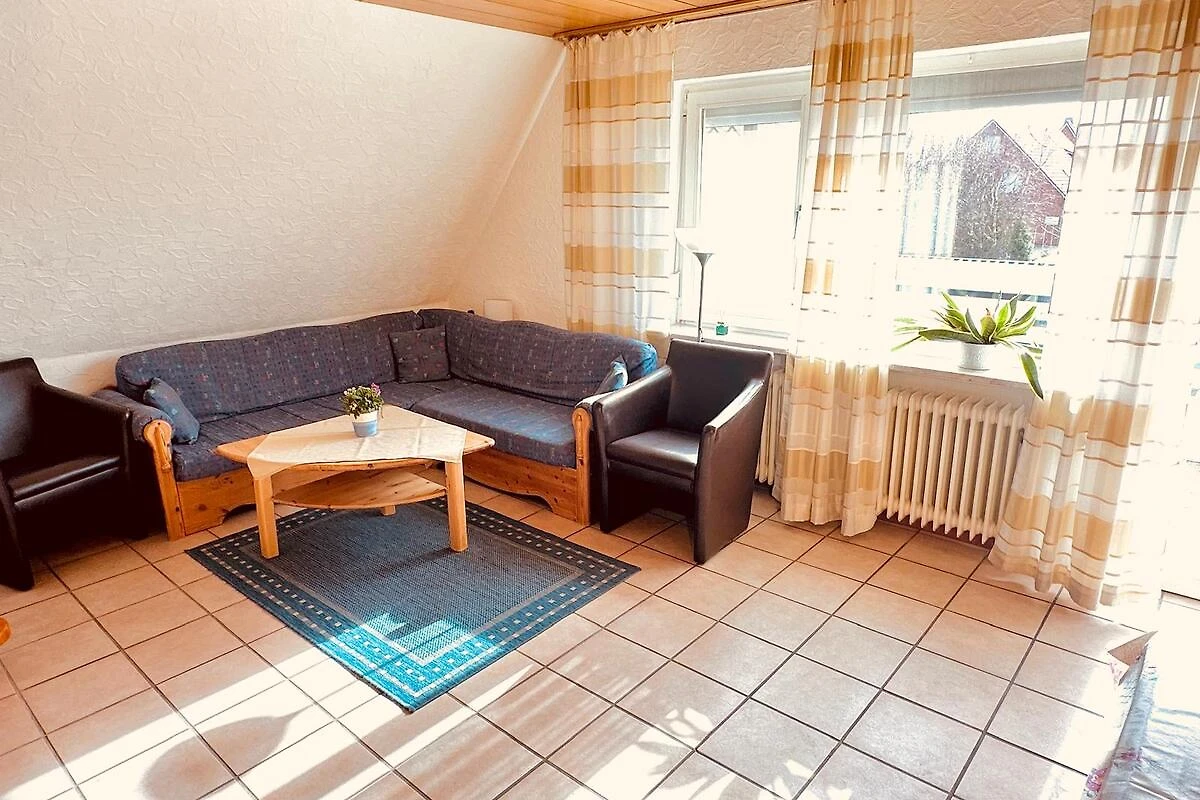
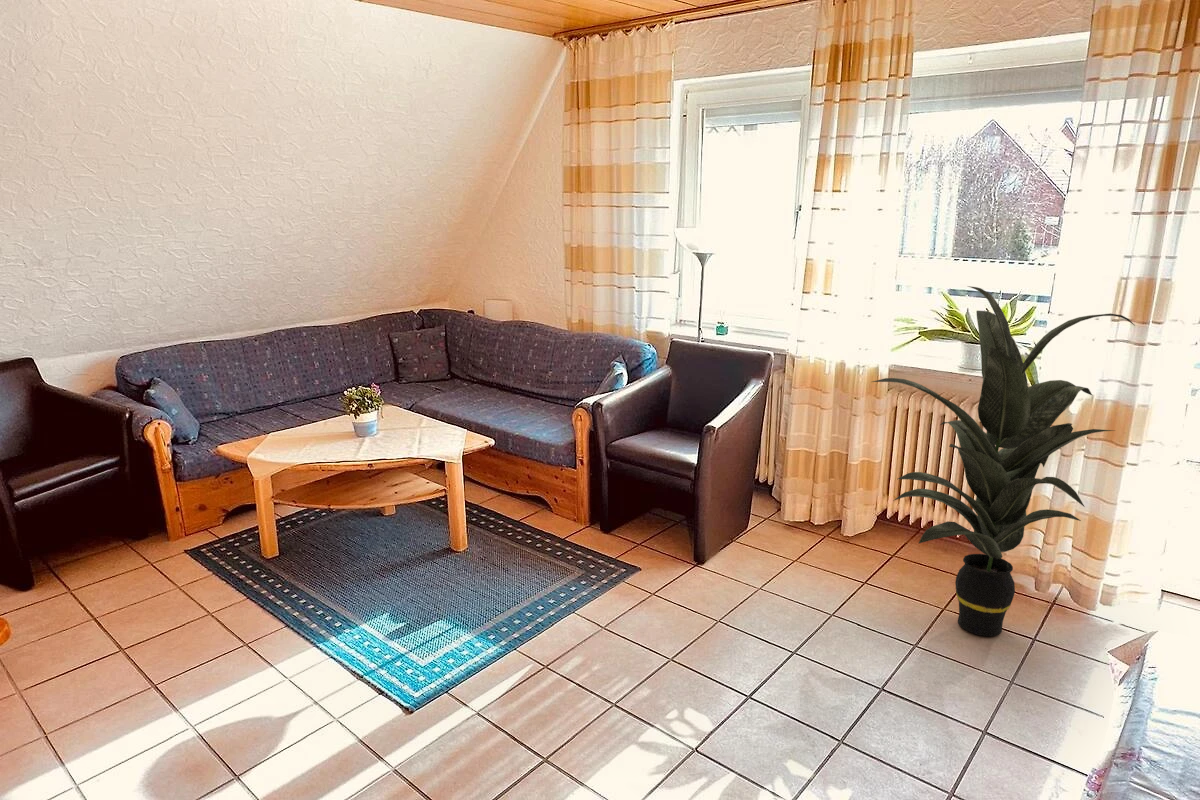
+ indoor plant (990, 461)
